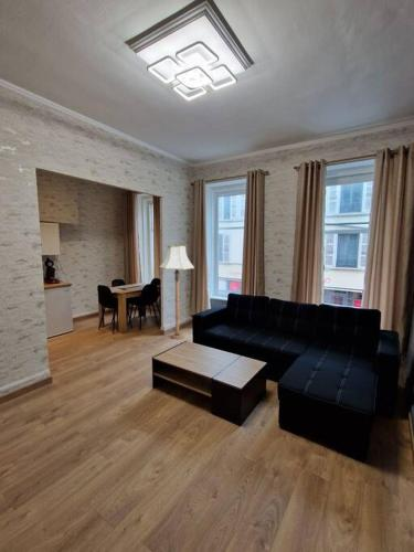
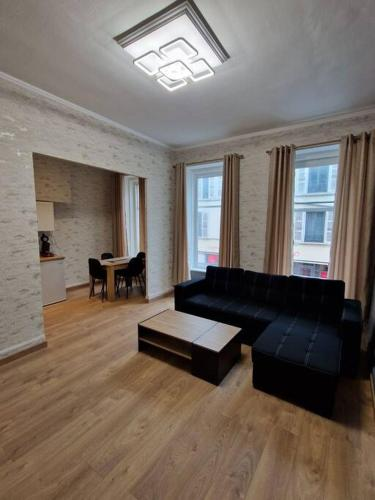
- floor lamp (177, 290)
